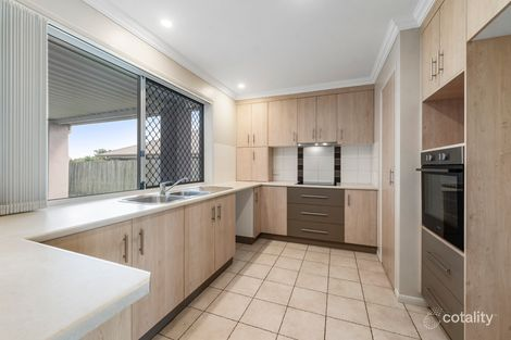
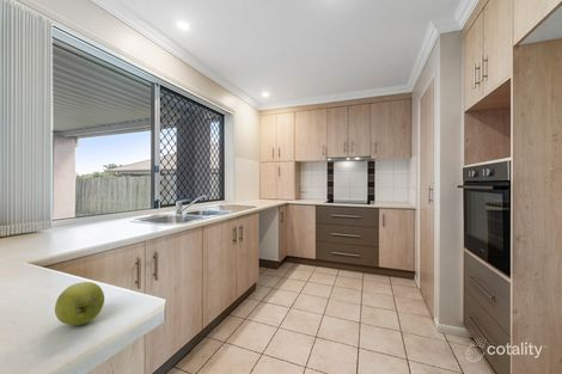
+ apple (80, 302)
